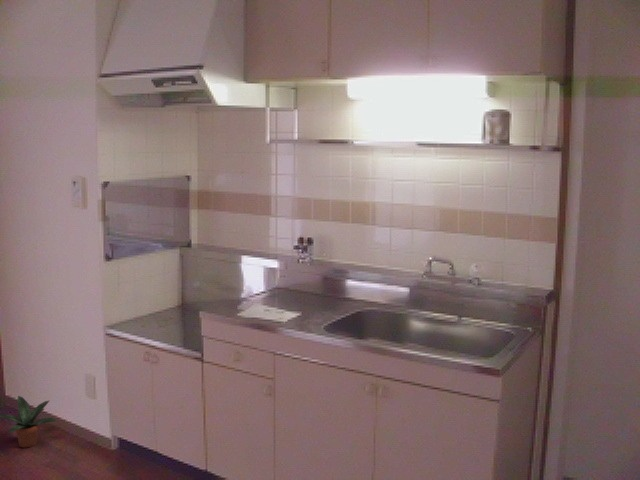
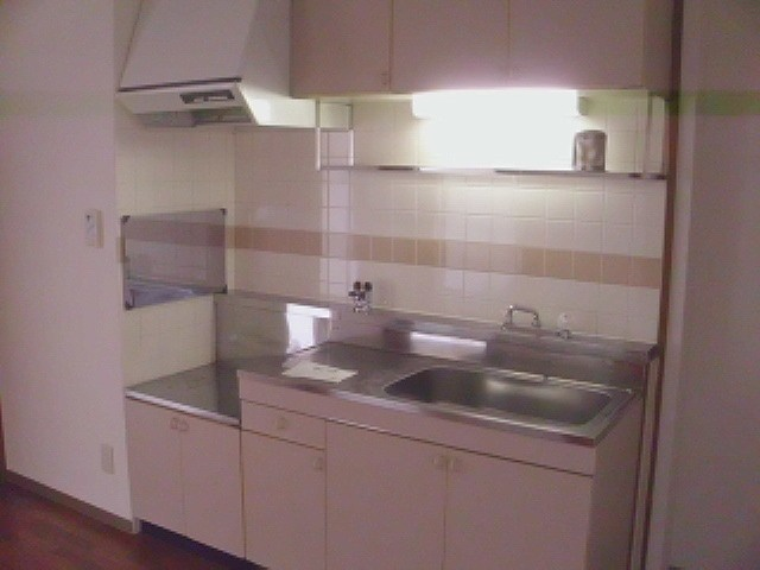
- potted plant (27, 421)
